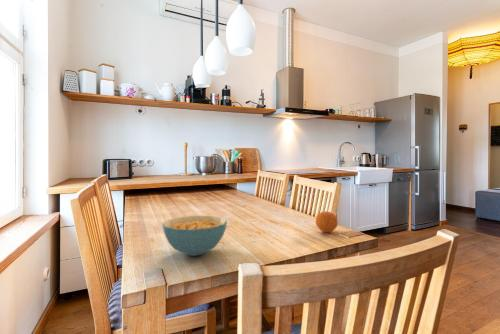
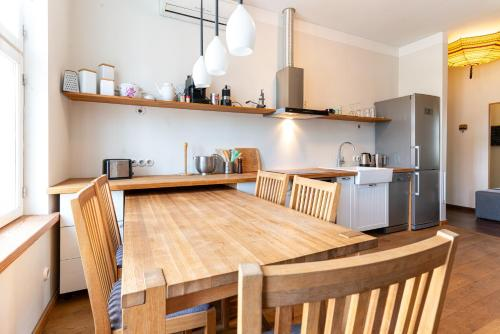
- fruit (326, 221)
- cereal bowl (195, 237)
